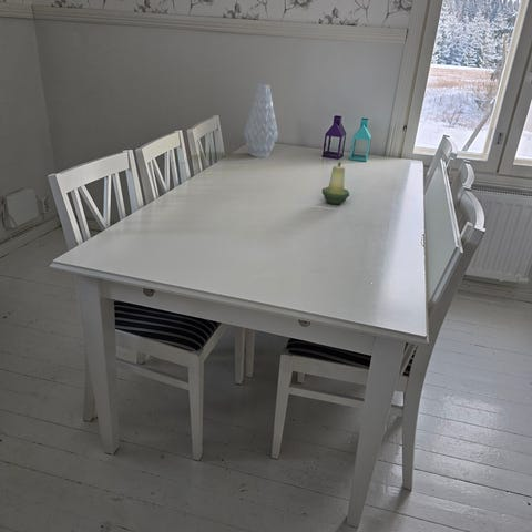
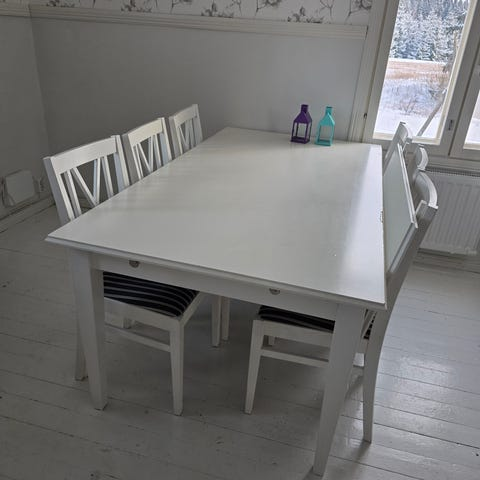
- candle holder (336, 183)
- vase (262, 121)
